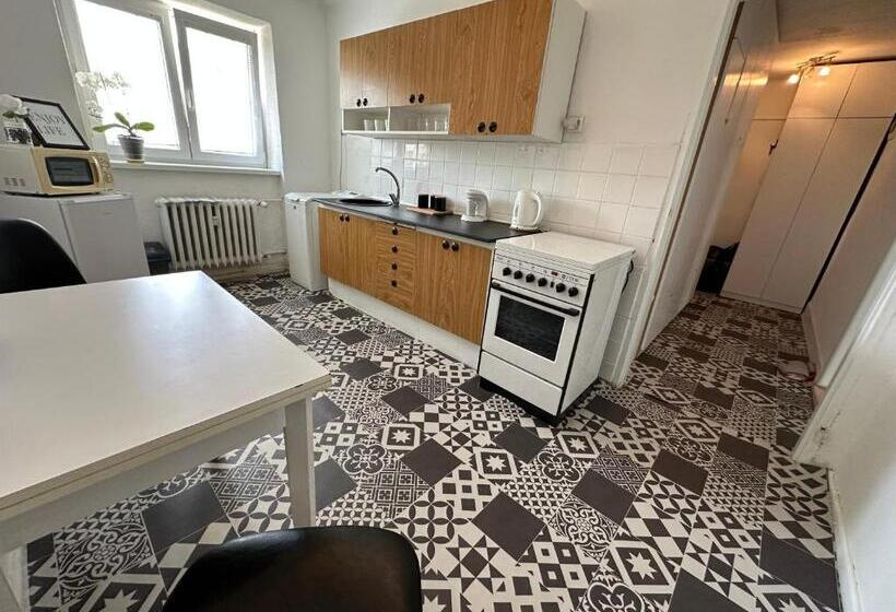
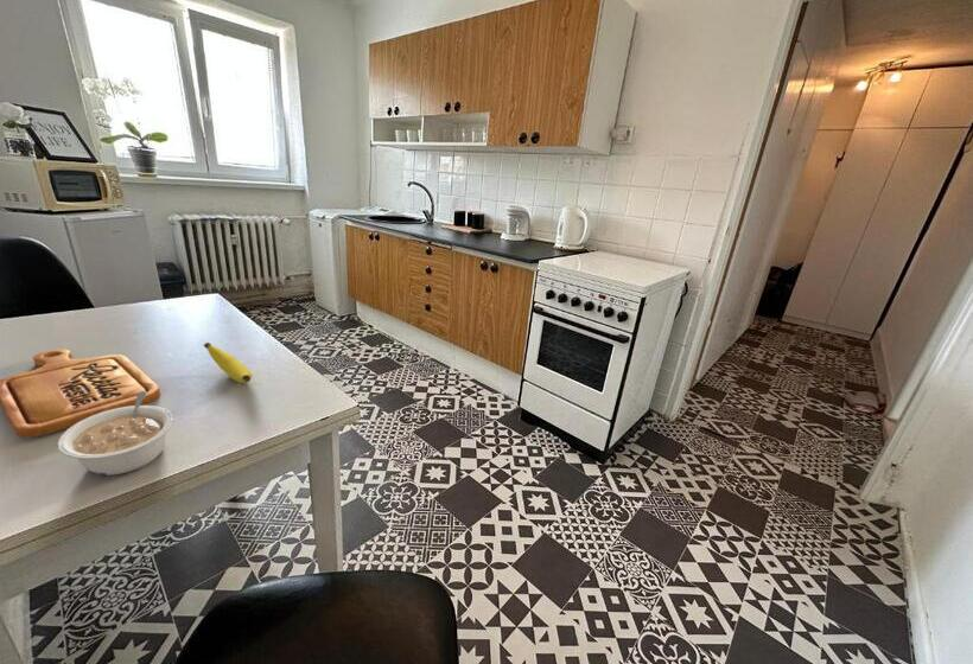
+ cutting board (72, 379)
+ banana (233, 364)
+ legume (121, 438)
